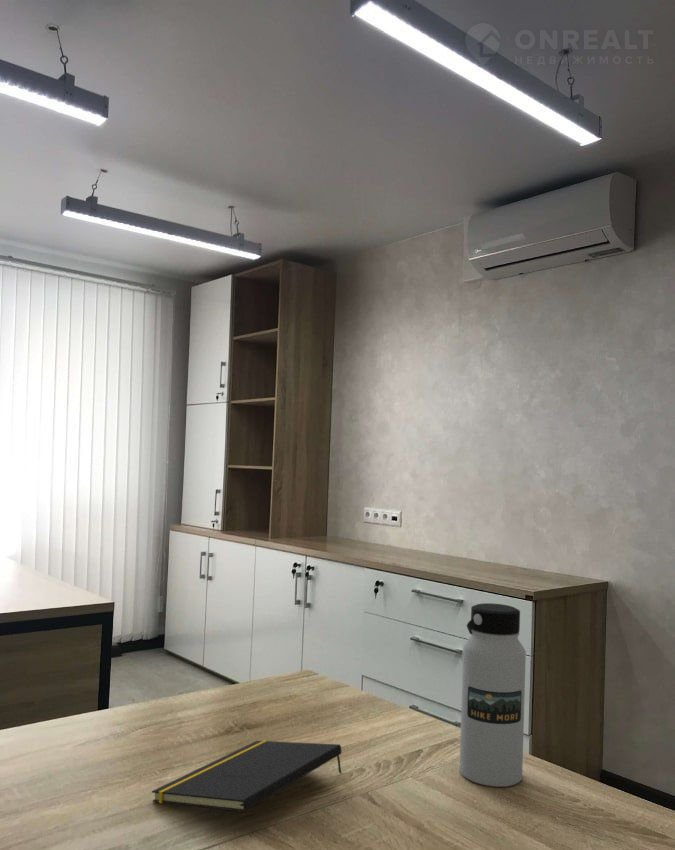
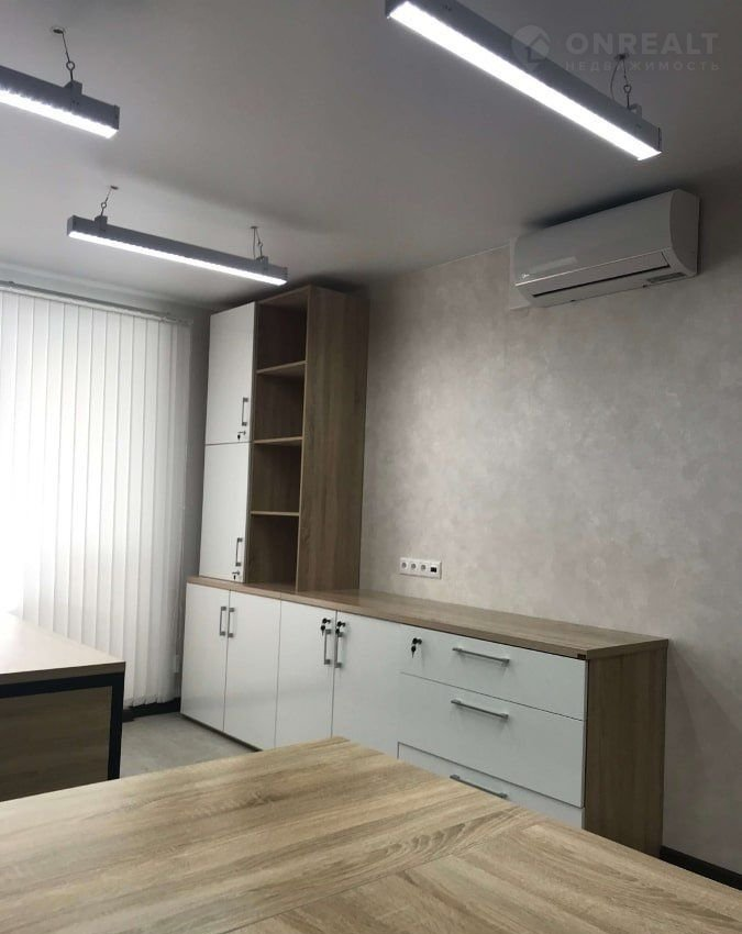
- notepad (251, 771)
- water bottle (493, 690)
